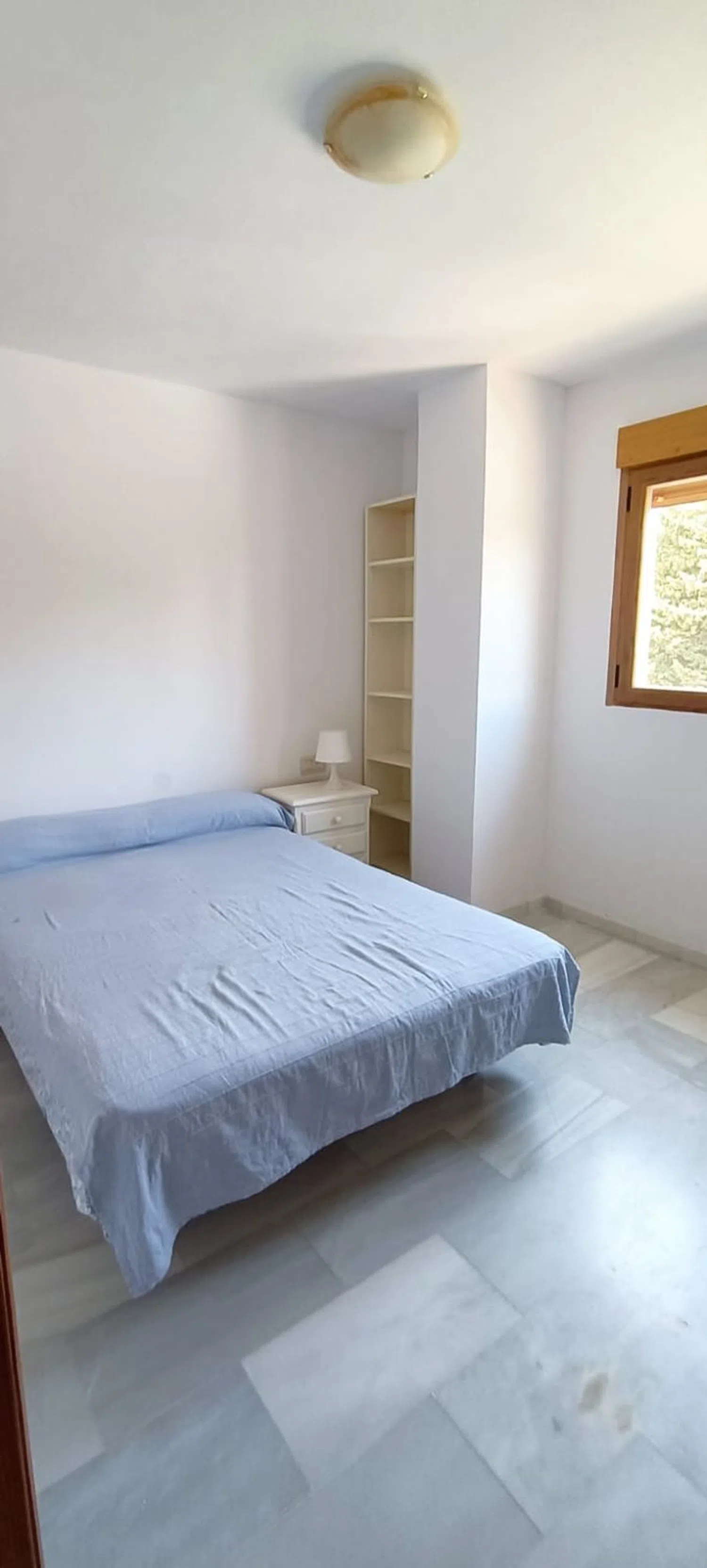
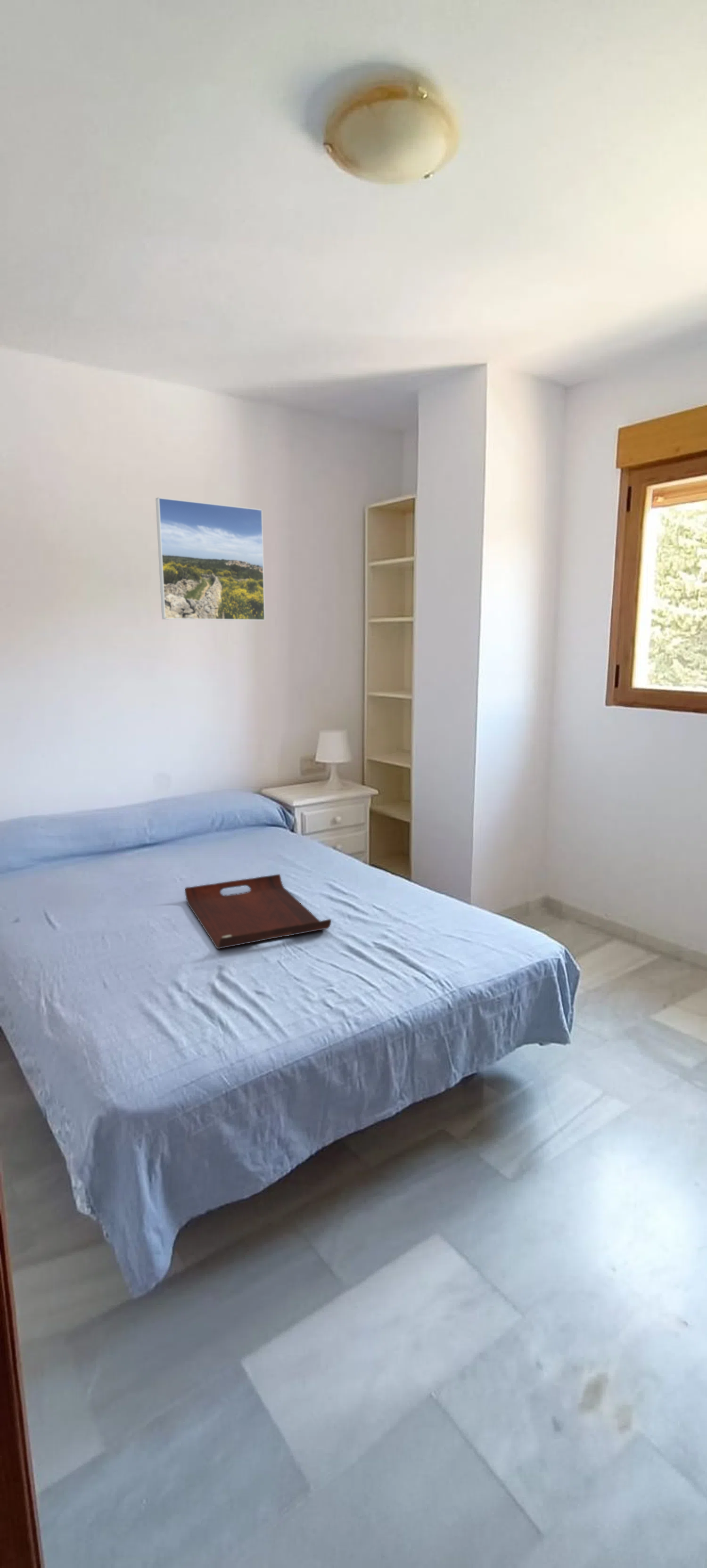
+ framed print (213, 563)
+ serving tray (254, 909)
